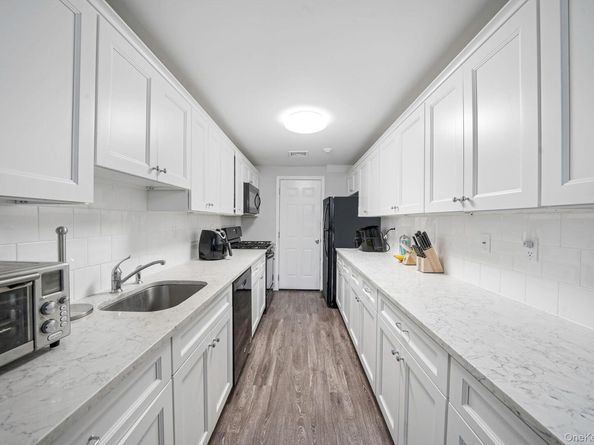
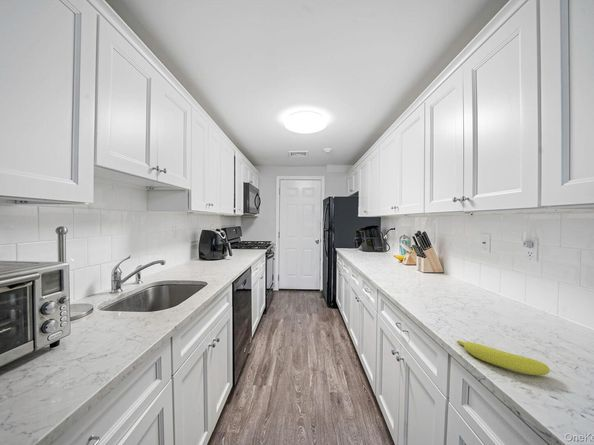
+ fruit (499, 353)
